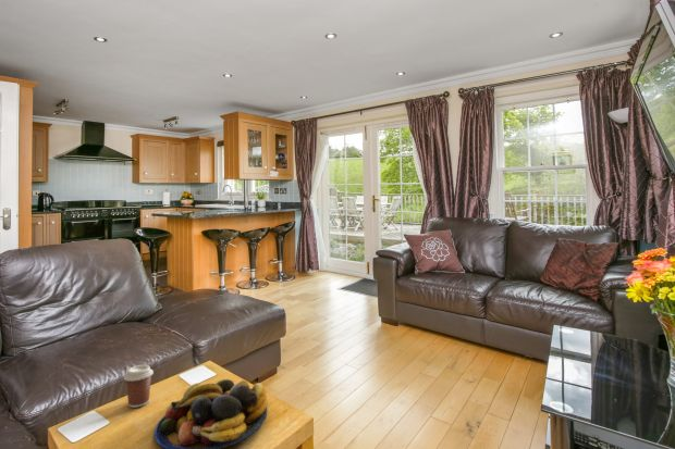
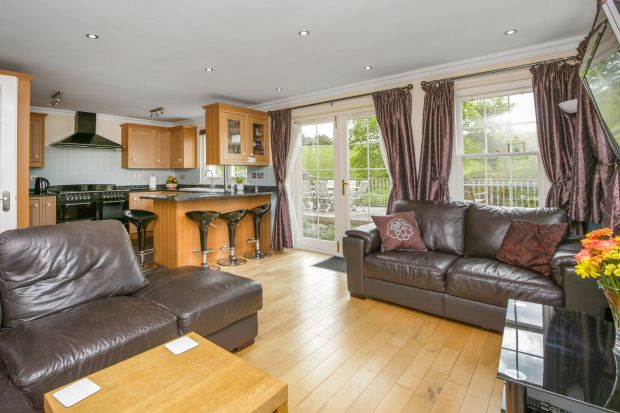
- coffee cup (138, 385)
- fruit bowl (212, 401)
